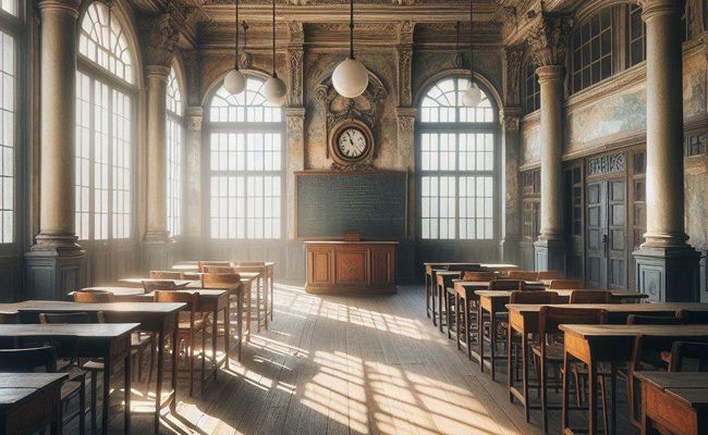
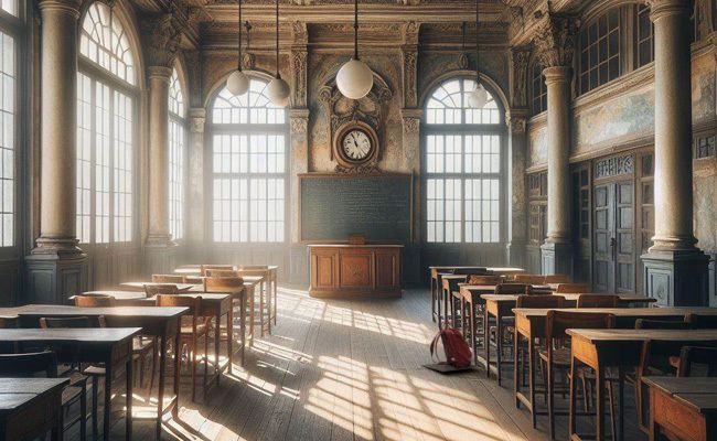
+ backpack (450, 344)
